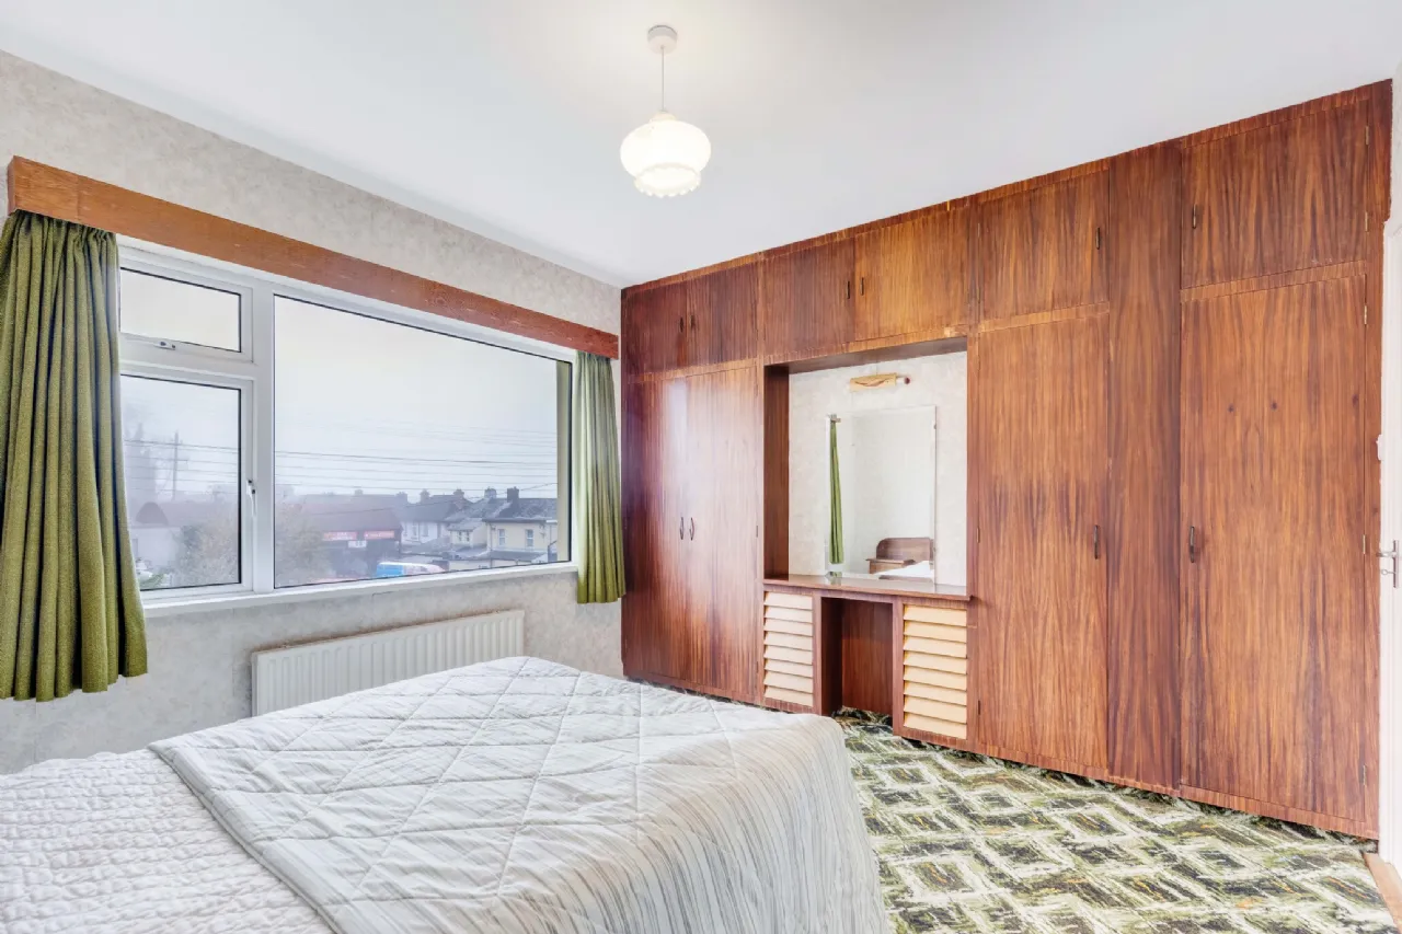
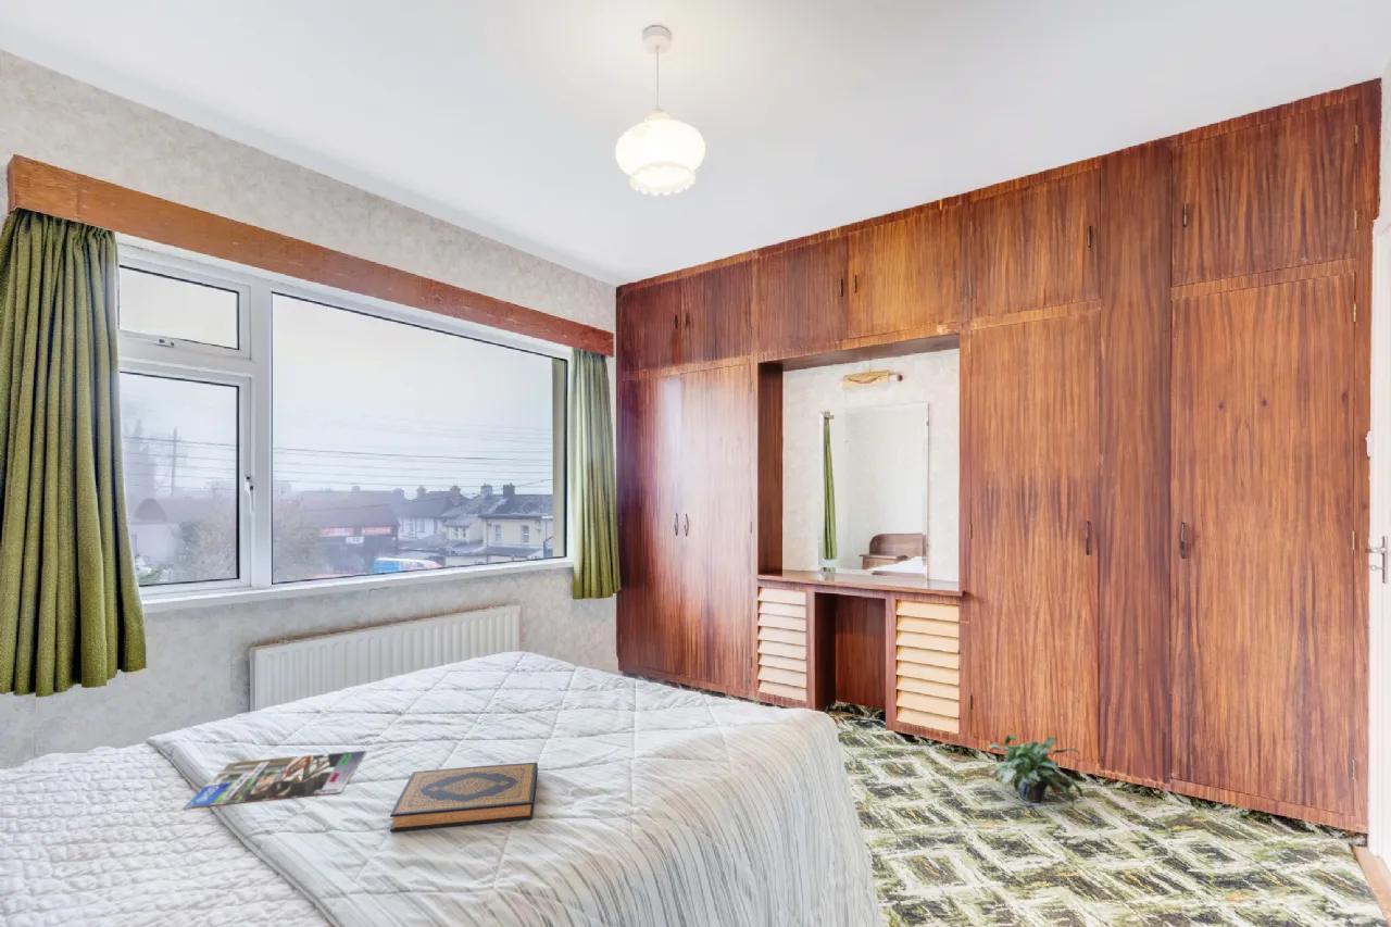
+ magazine (283, 777)
+ potted plant (1031, 767)
+ hardback book (469, 793)
